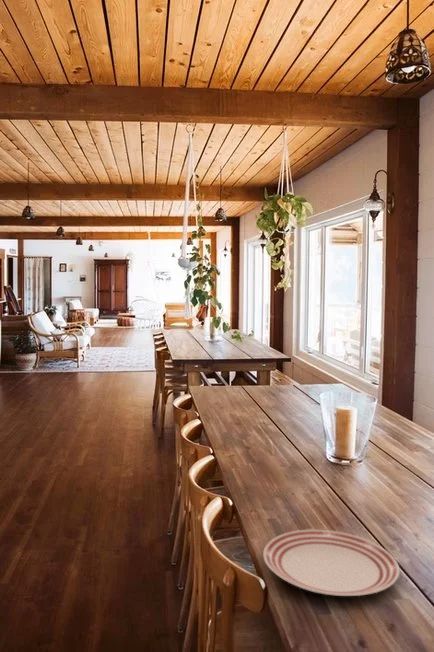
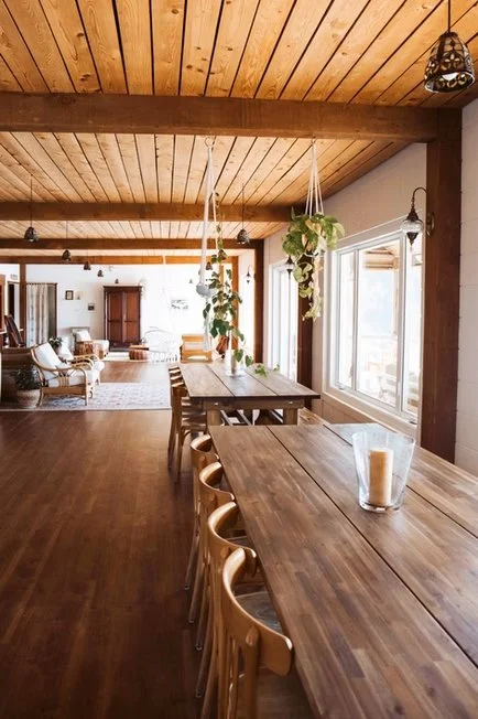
- dinner plate (329, 564)
